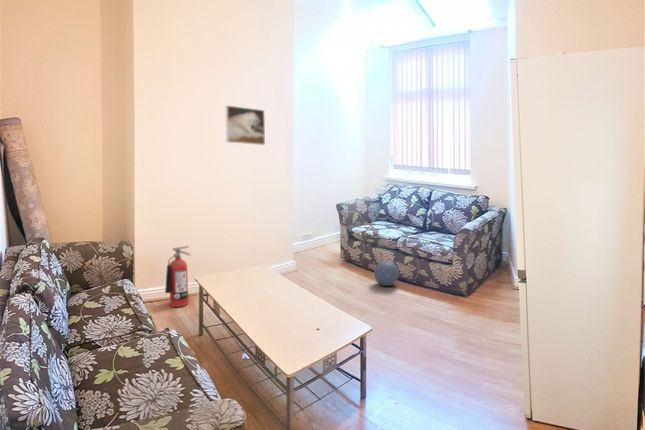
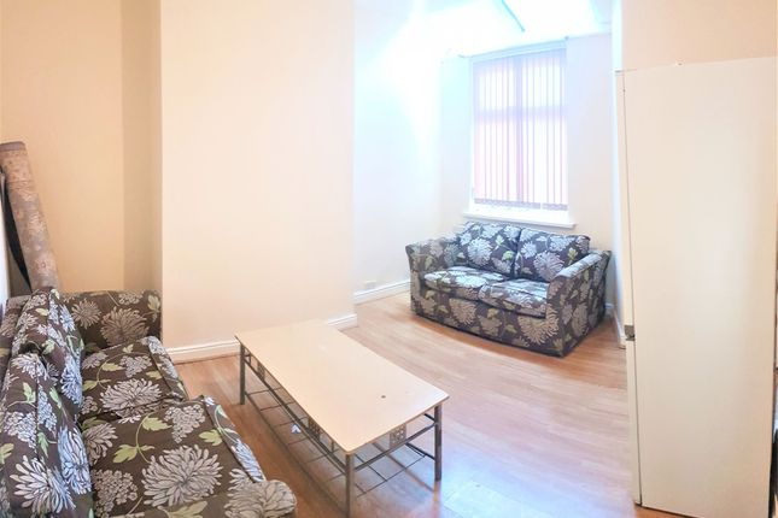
- ball (386, 273)
- fire extinguisher (177, 275)
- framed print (245, 125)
